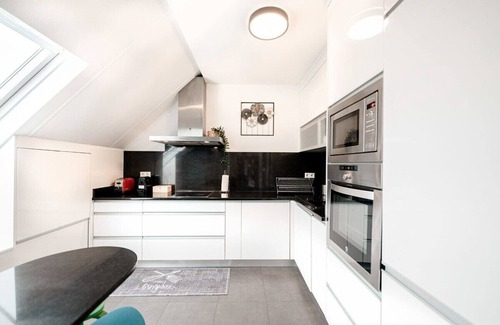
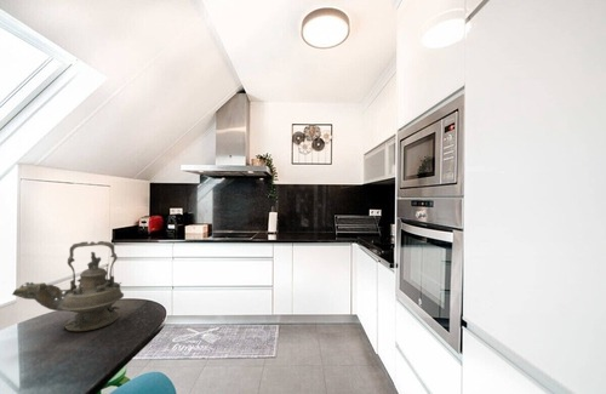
+ teapot (73, 284)
